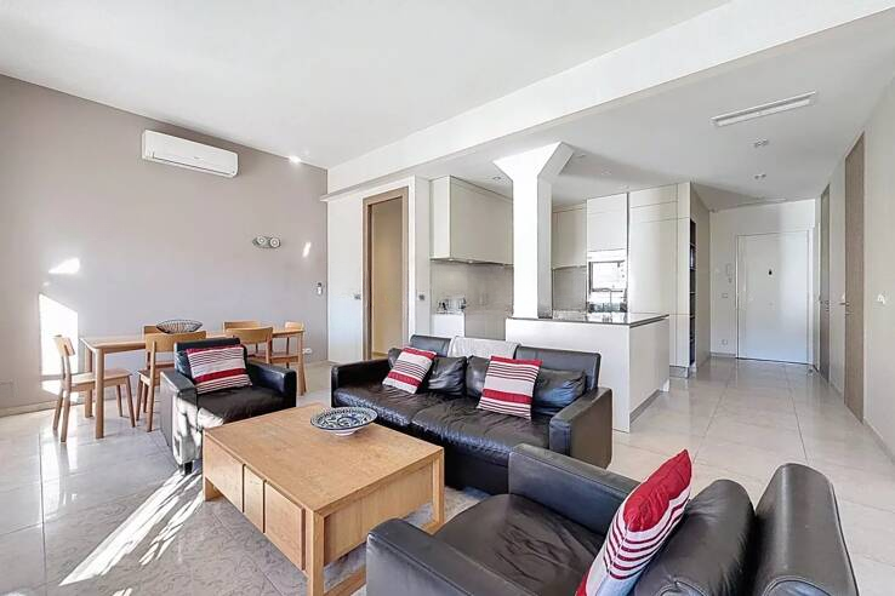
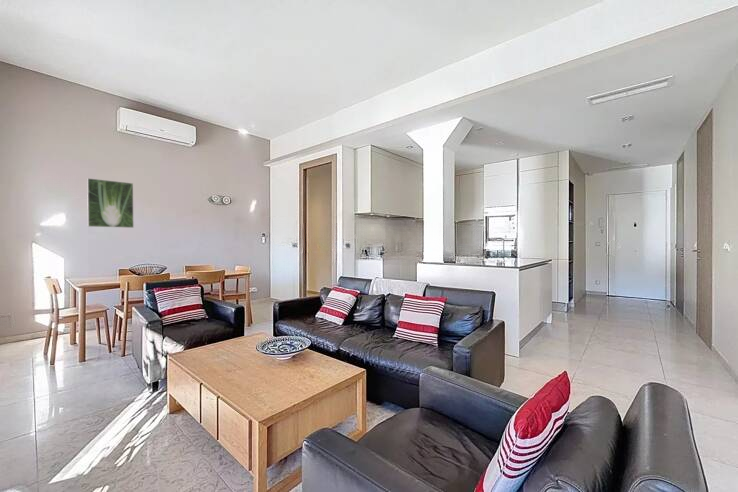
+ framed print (111, 204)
